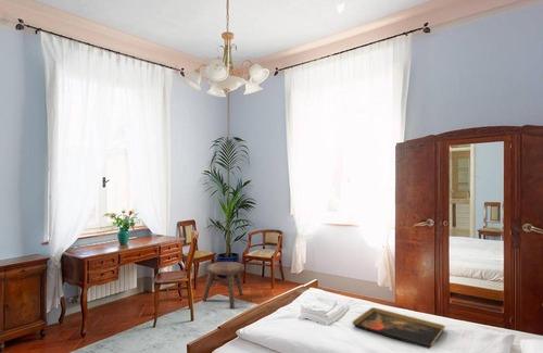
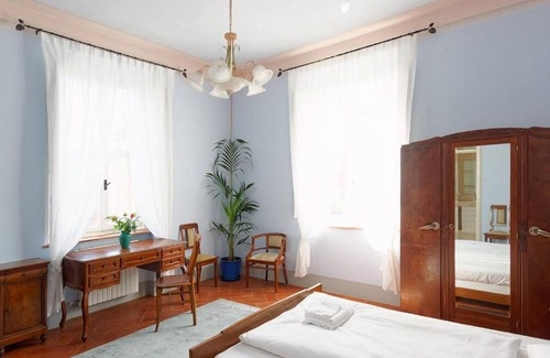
- decorative tray (397, 326)
- stool (226, 283)
